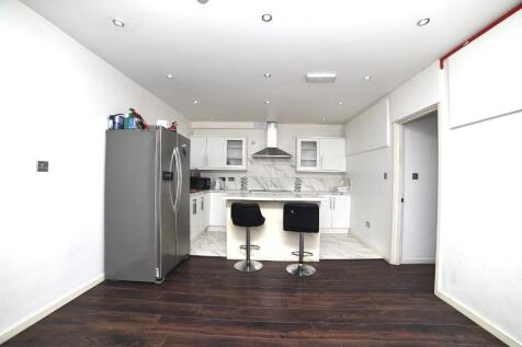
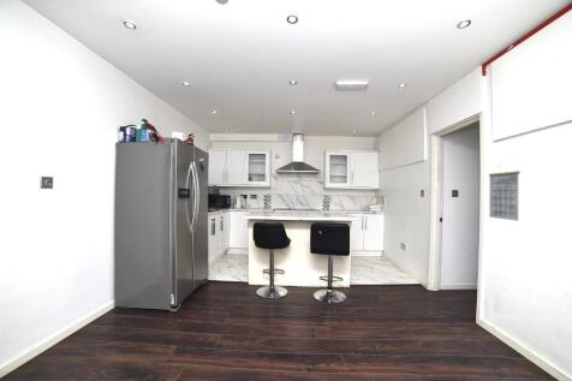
+ calendar (502, 190)
